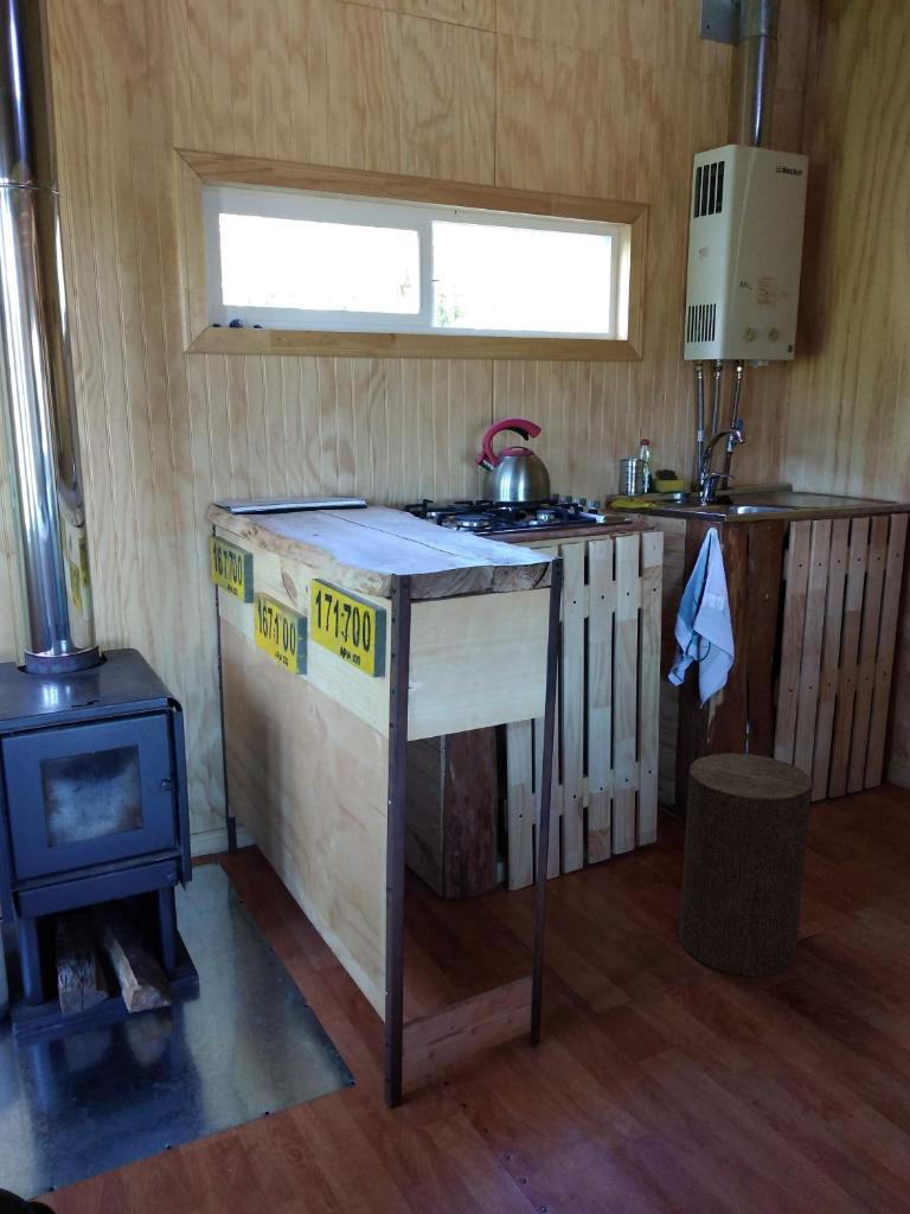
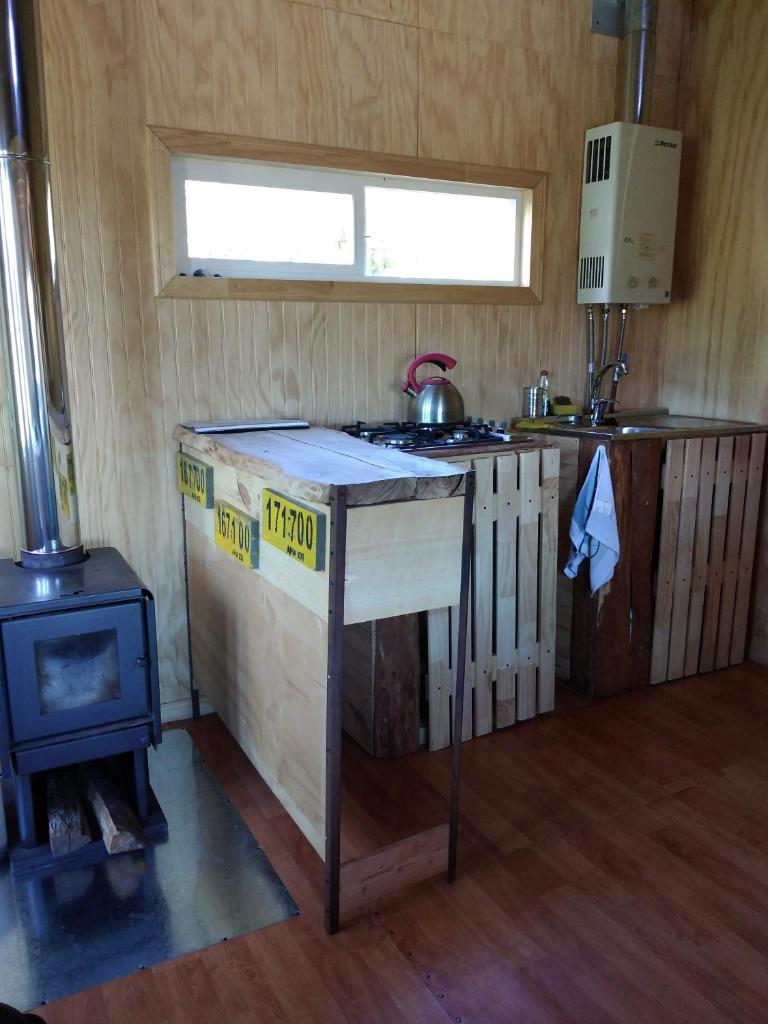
- stool (742, 860)
